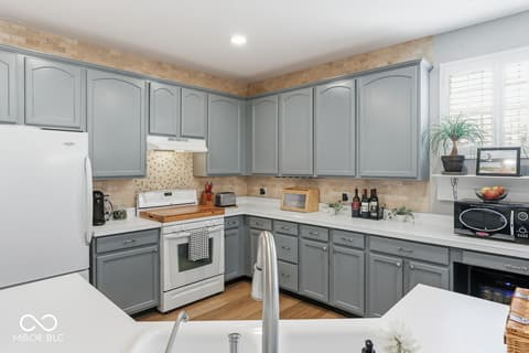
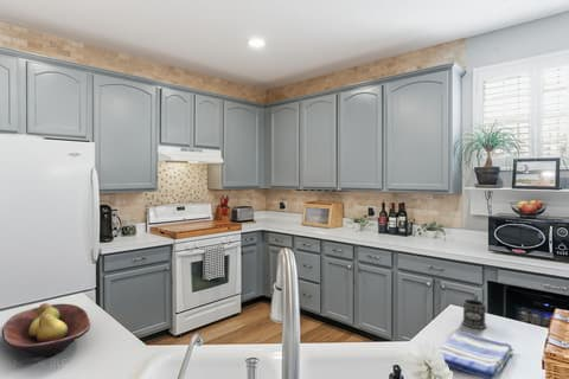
+ fruit bowl (47, 323)
+ mug (474, 309)
+ dish towel (472, 352)
